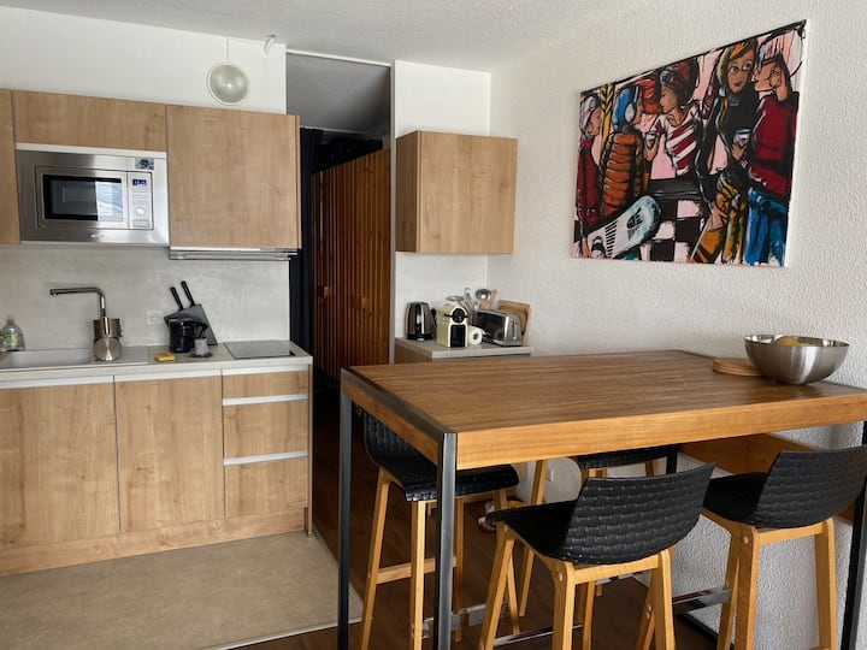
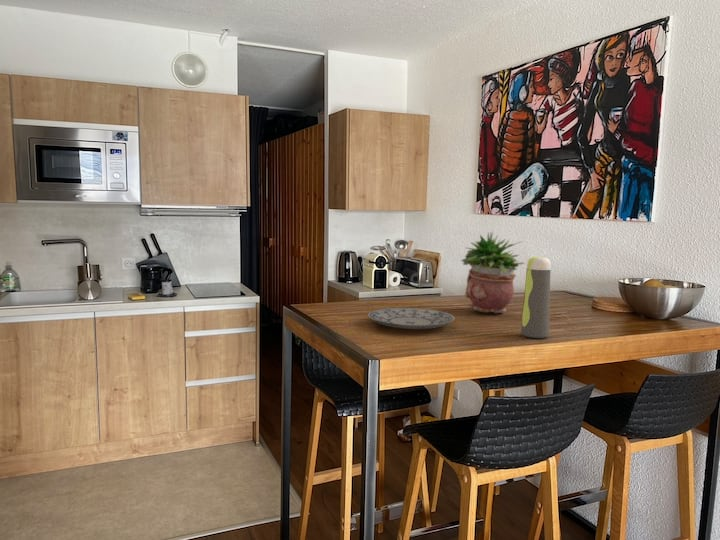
+ potted plant (493, 272)
+ water bottle (536, 296)
+ plate (410, 320)
